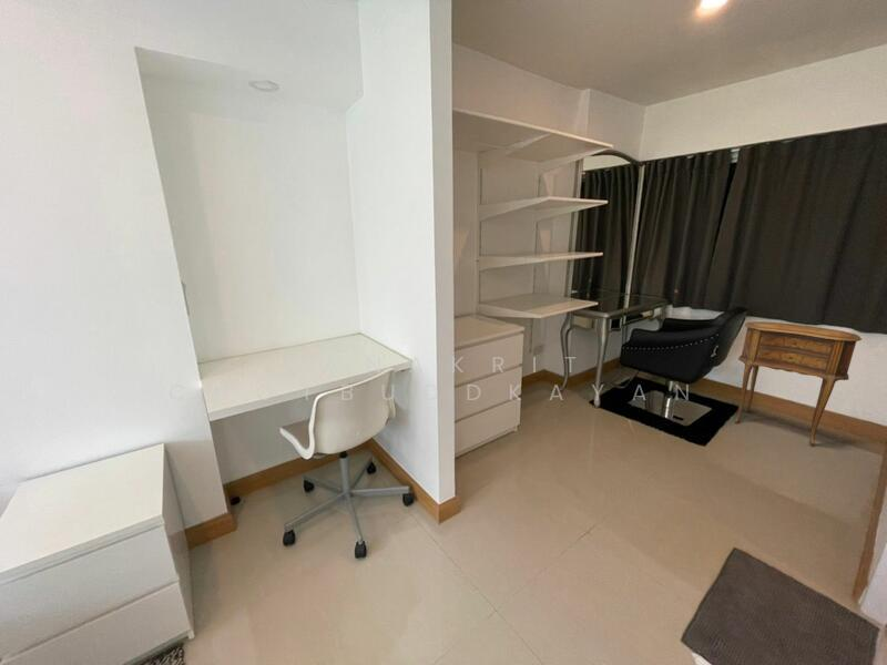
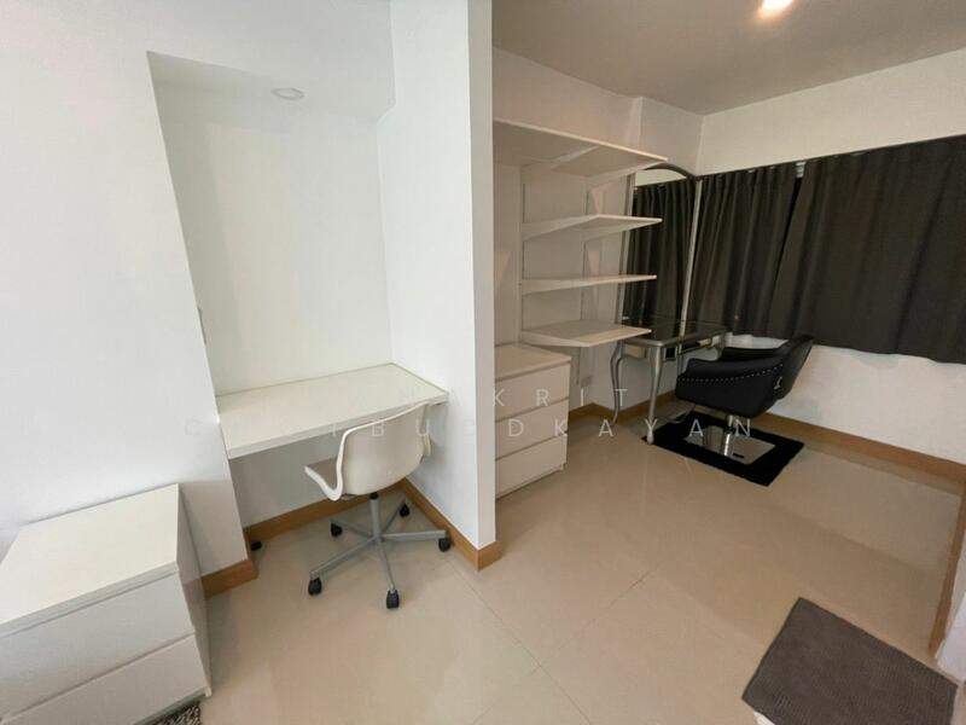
- side table (788, 371)
